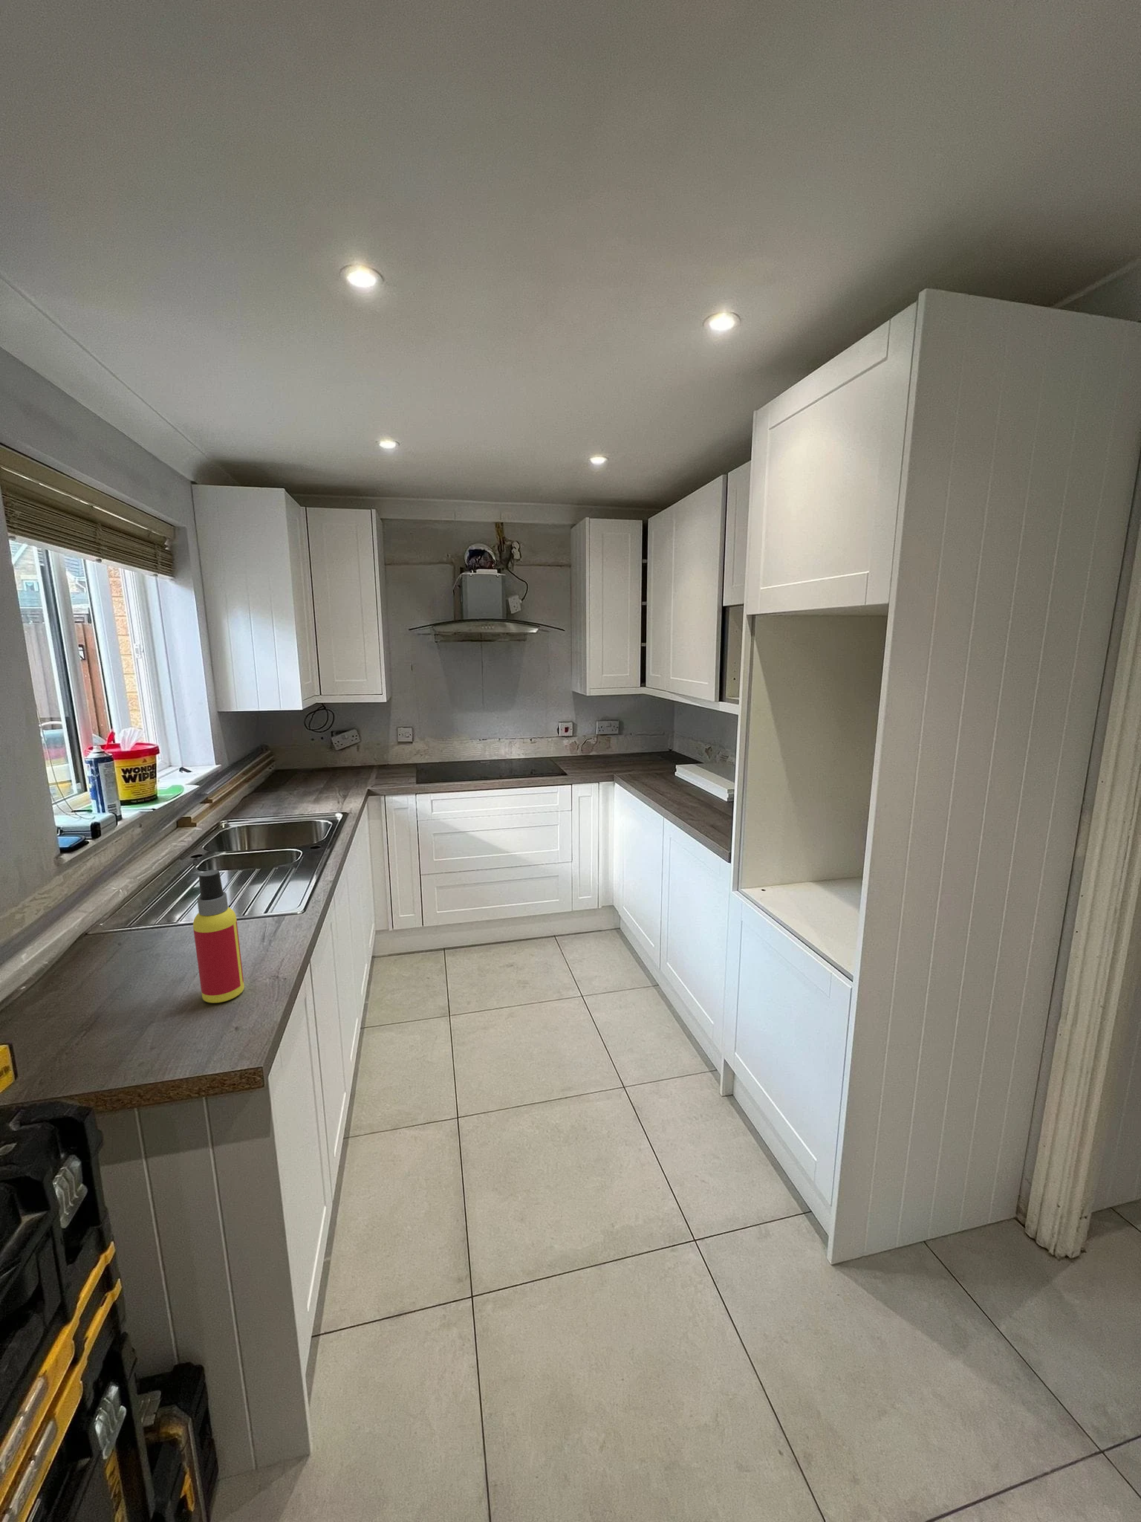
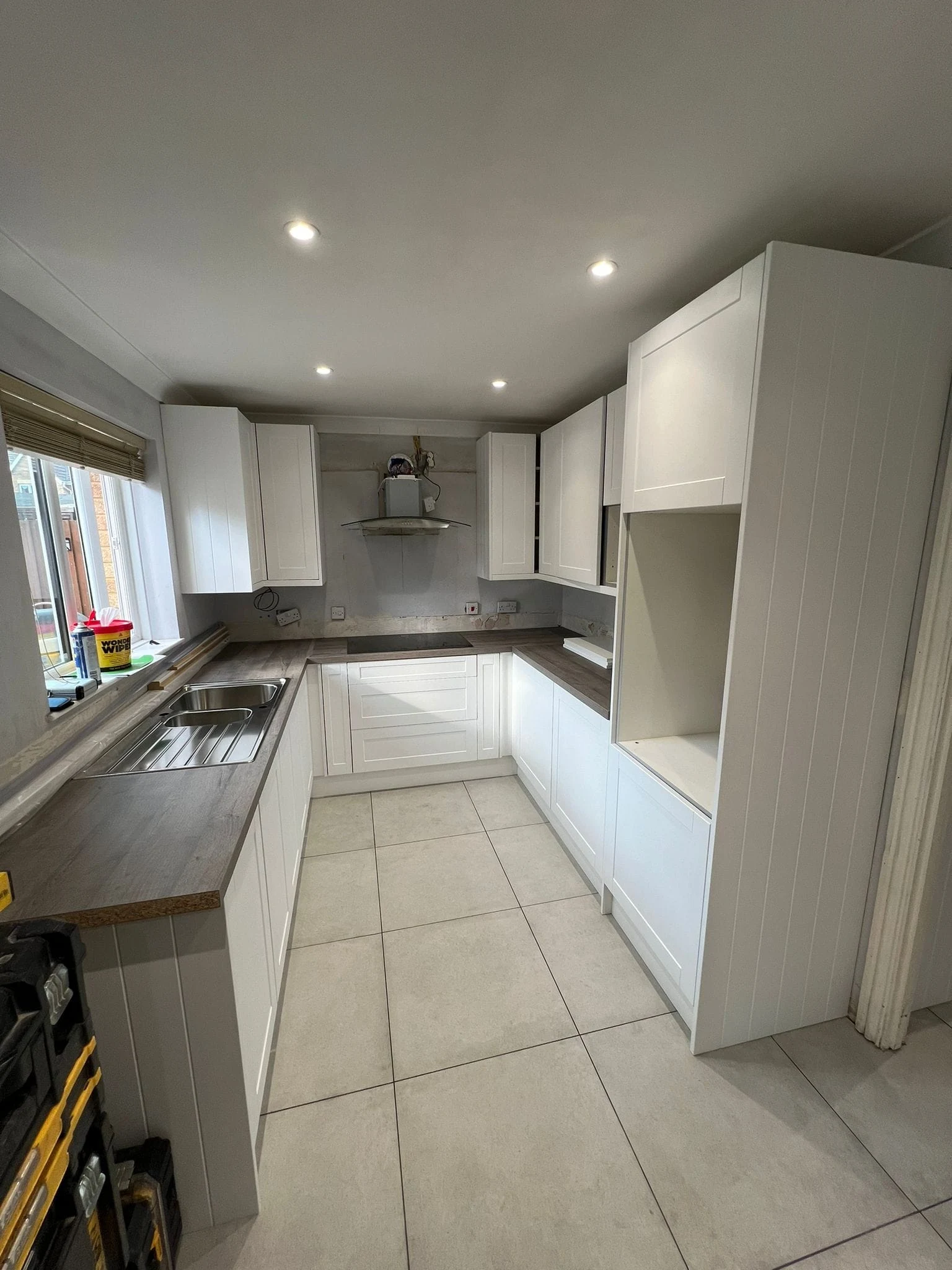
- spray bottle (216, 934)
